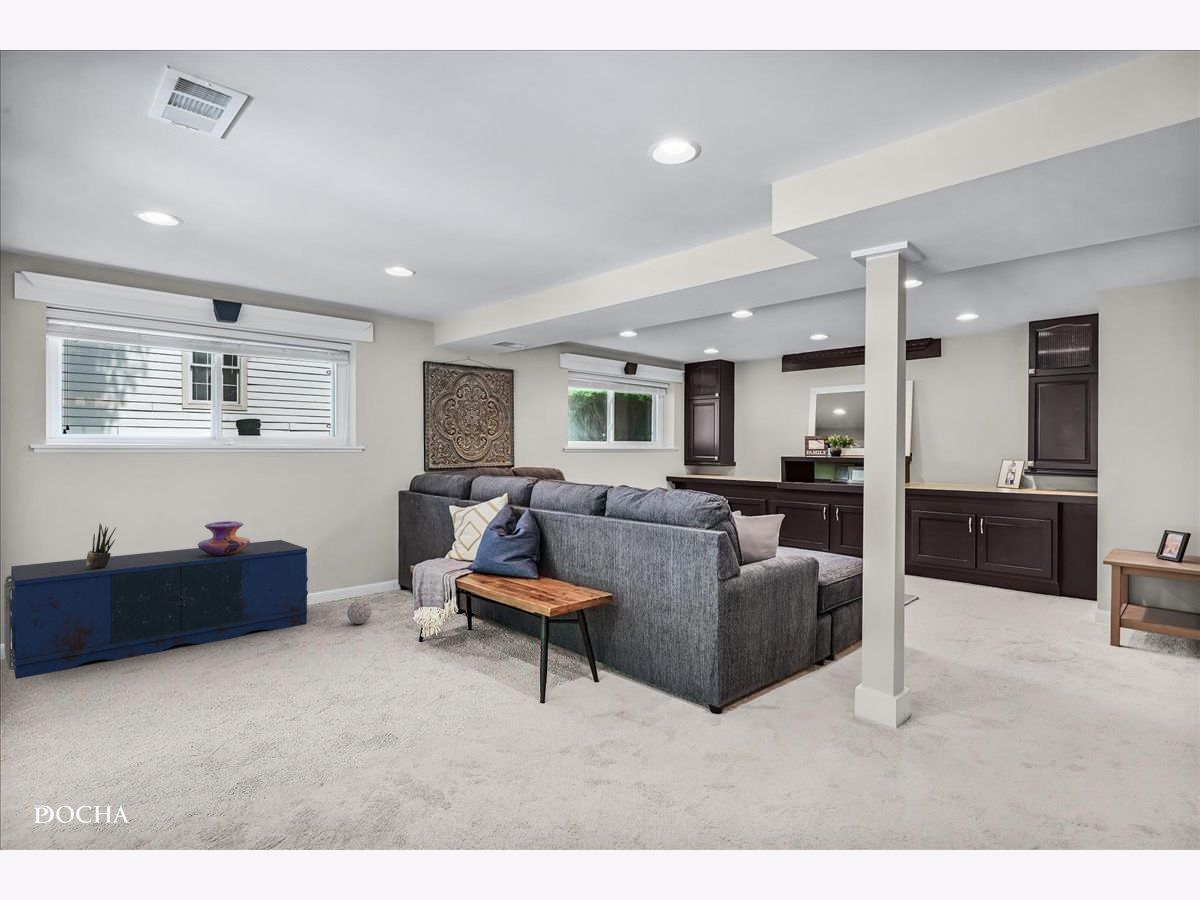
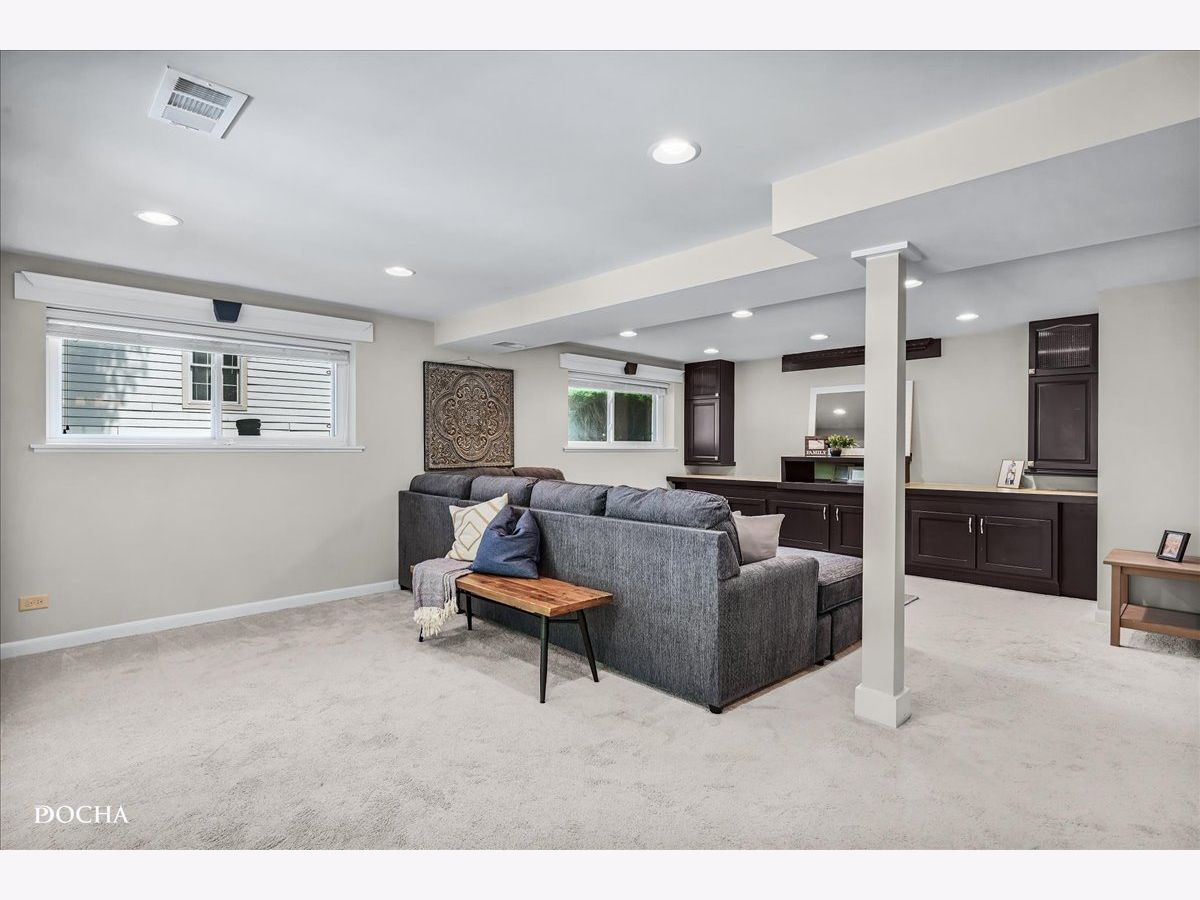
- decorative ball (359, 612)
- potted plant (101, 544)
- shipping container (171, 597)
- decorative vase (224, 538)
